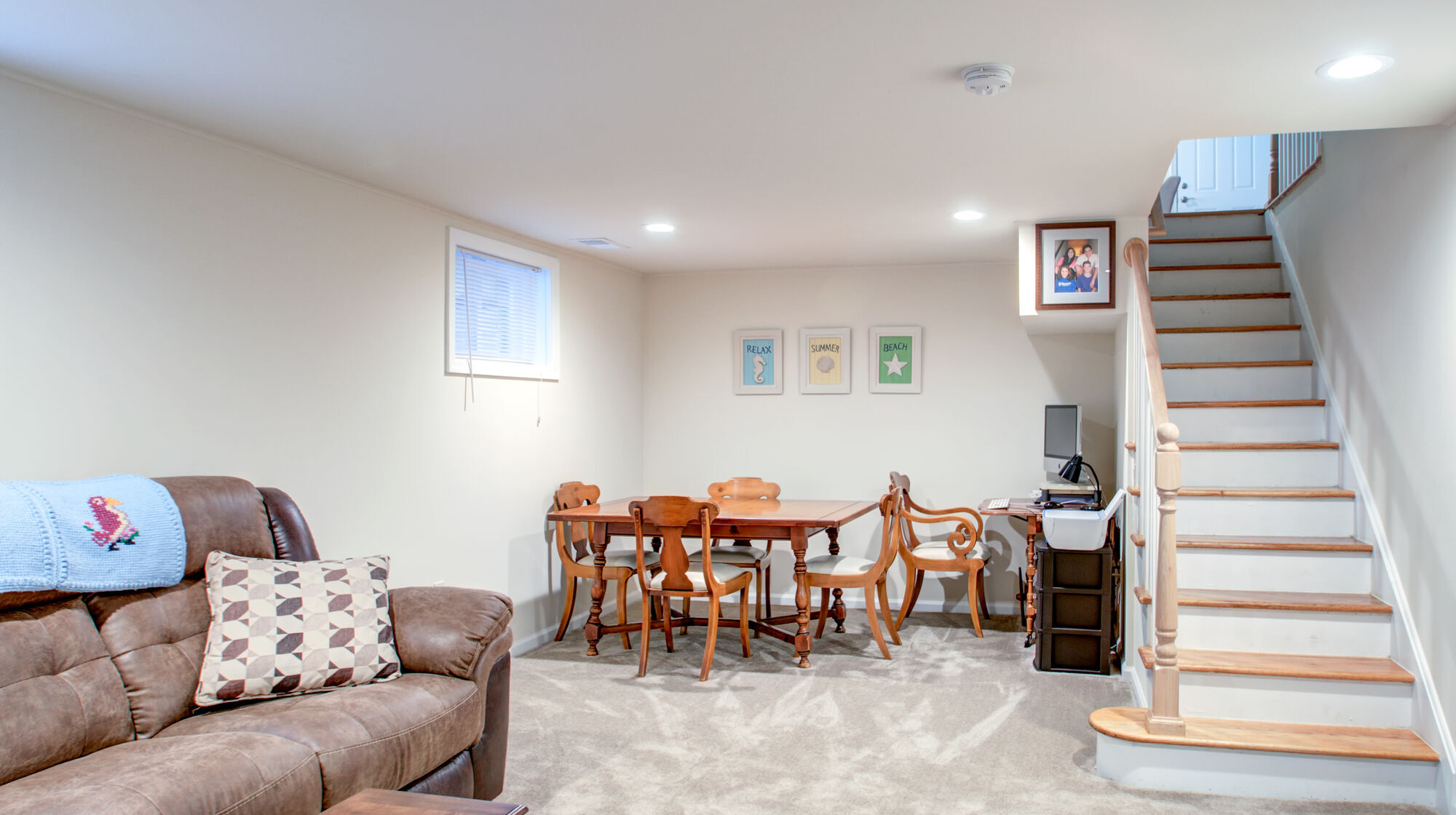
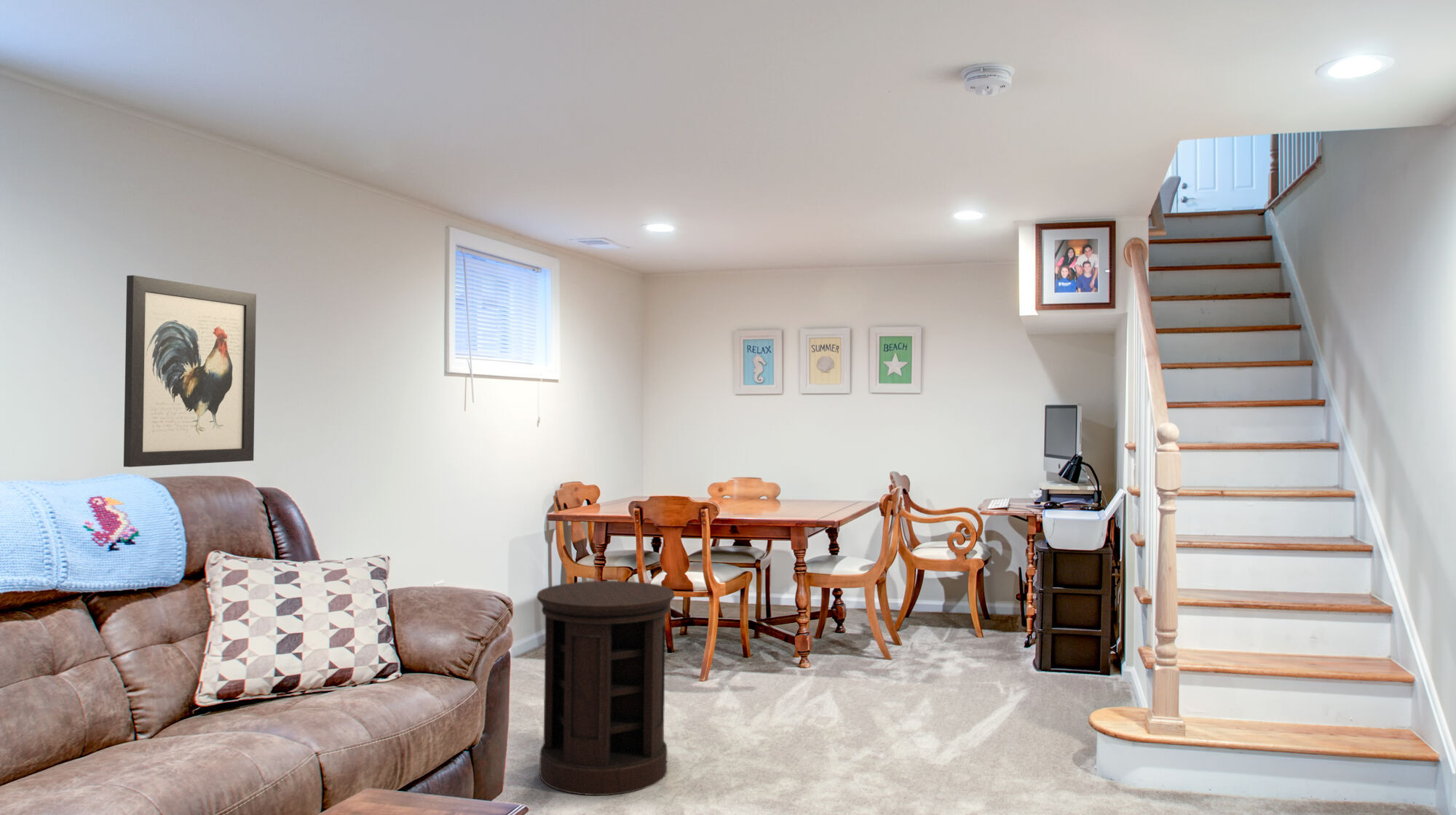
+ wall art (194, 374)
+ side table (605, 681)
